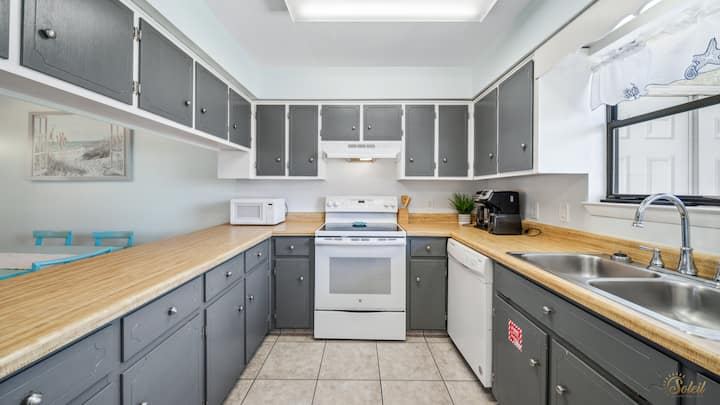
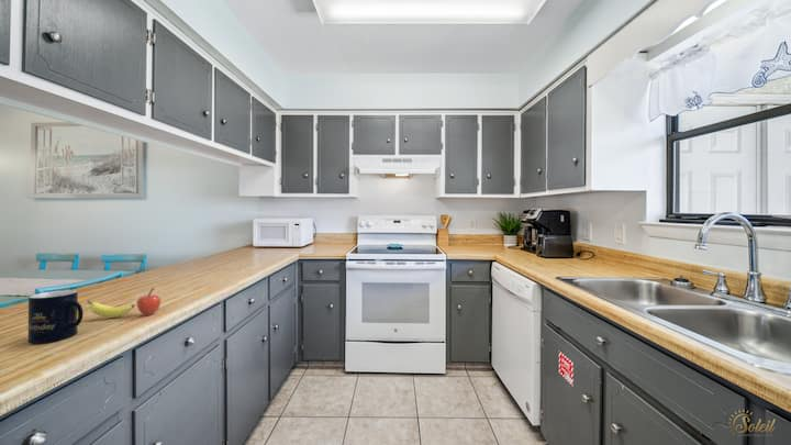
+ mug (60, 314)
+ fruit (124, 307)
